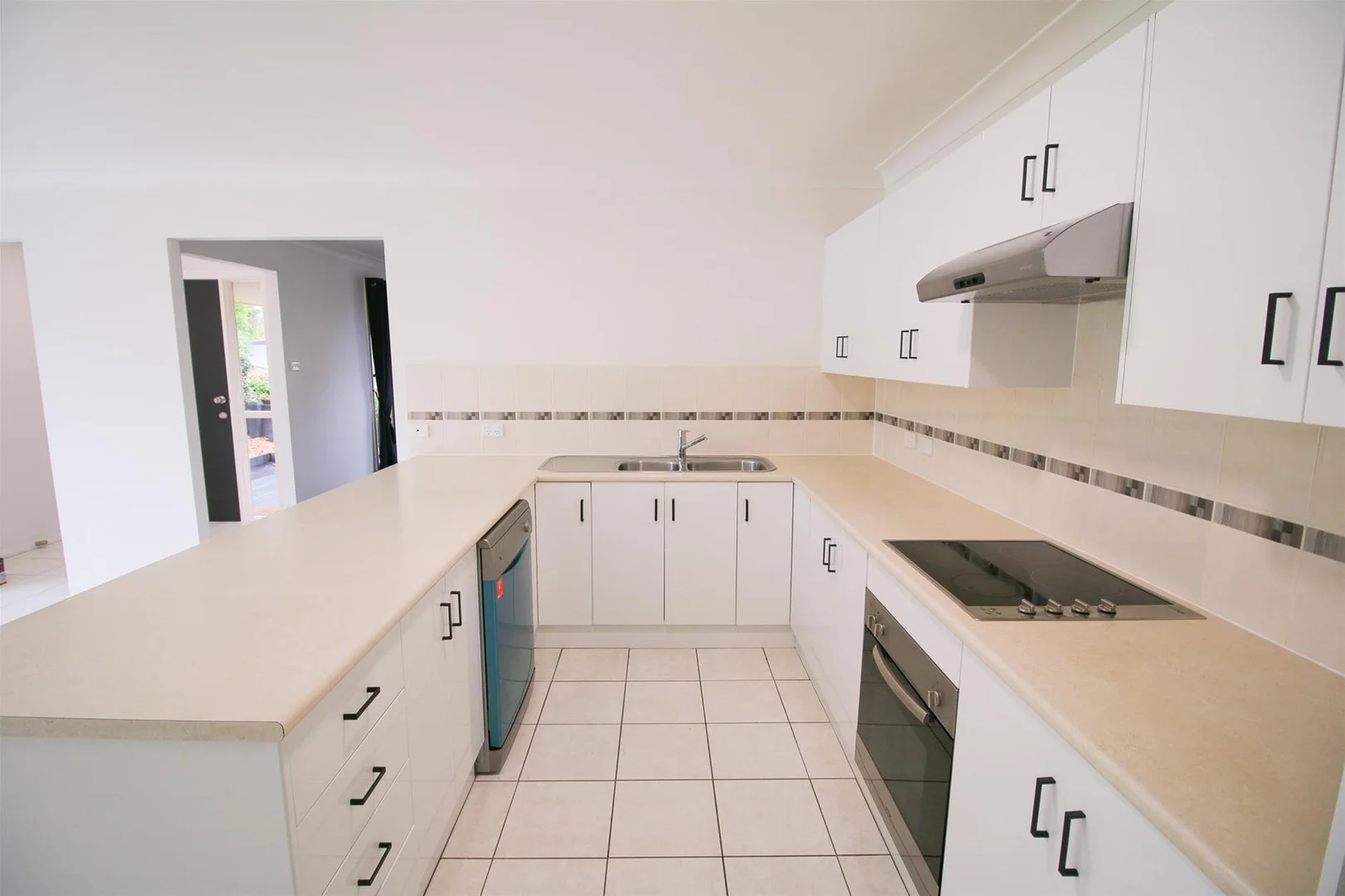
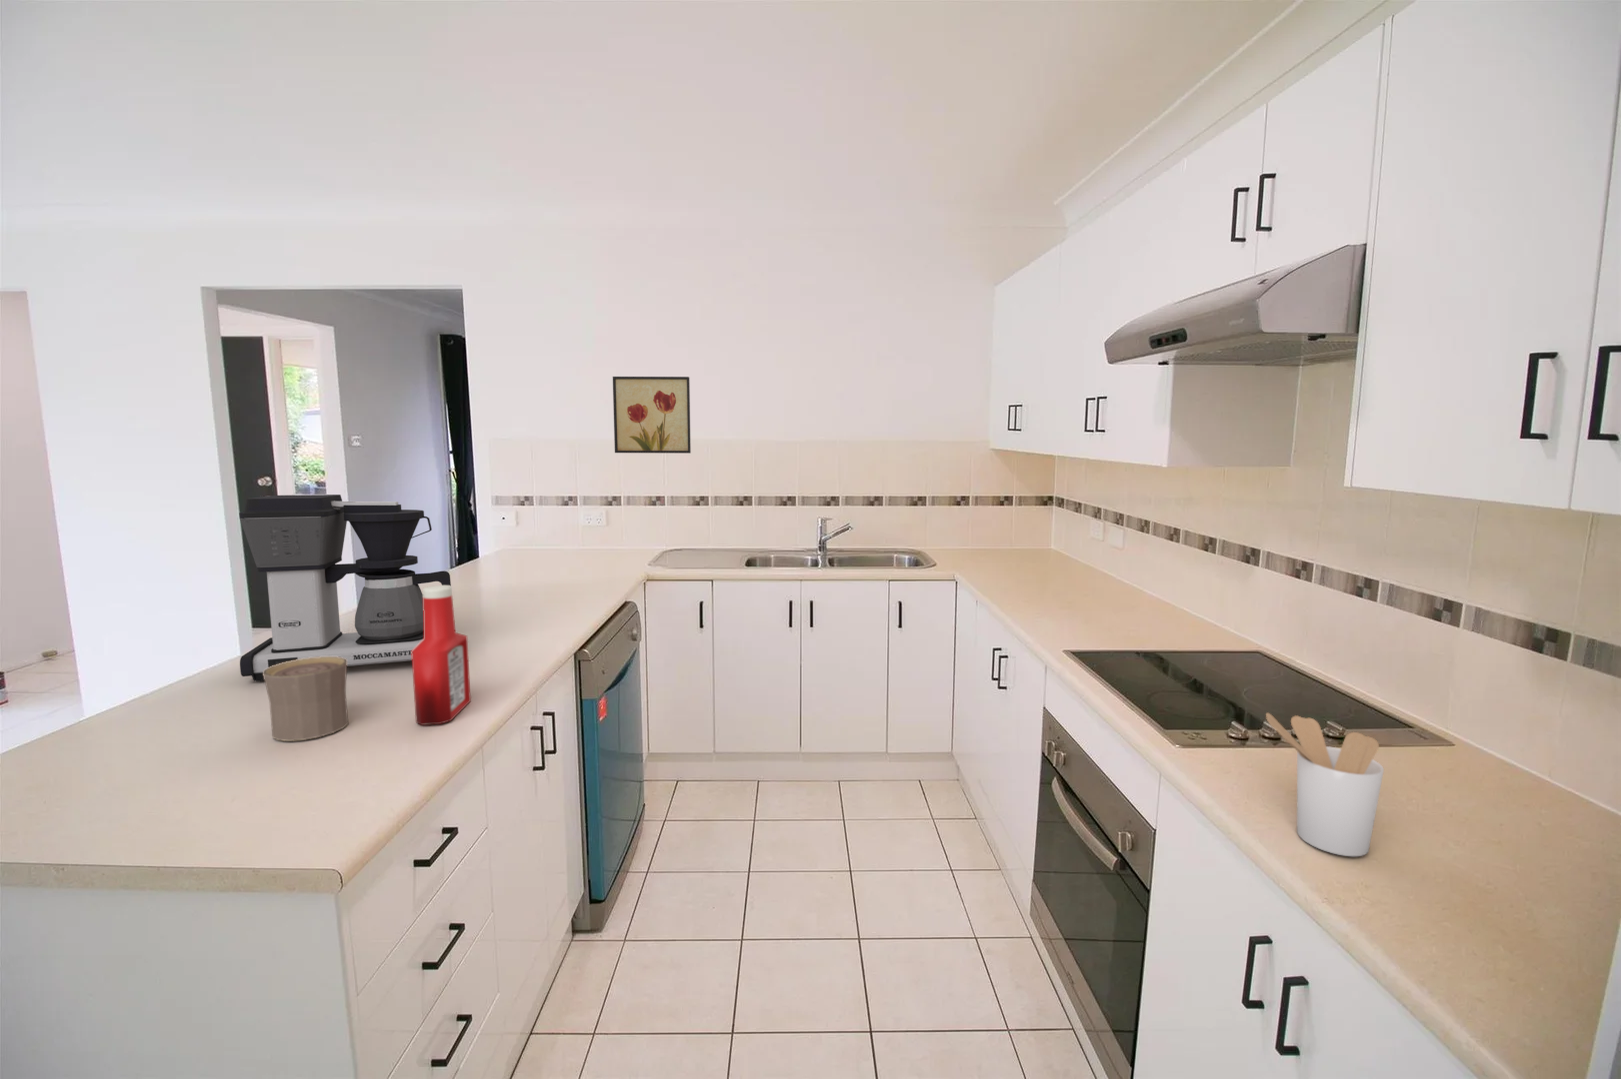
+ coffee maker (357, 574)
+ cup (309, 697)
+ utensil holder (1316, 778)
+ wall art (652, 414)
+ soap bottle (440, 649)
